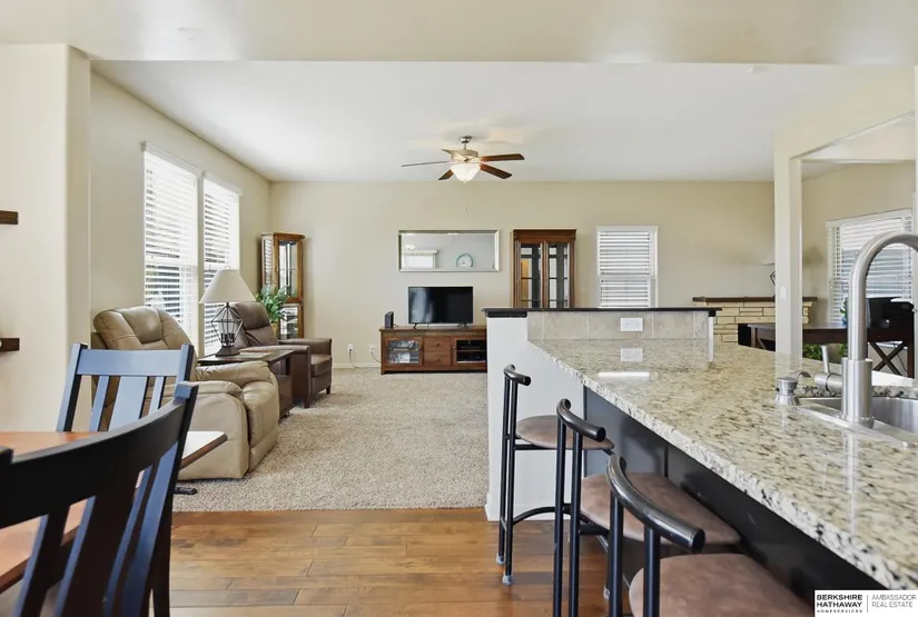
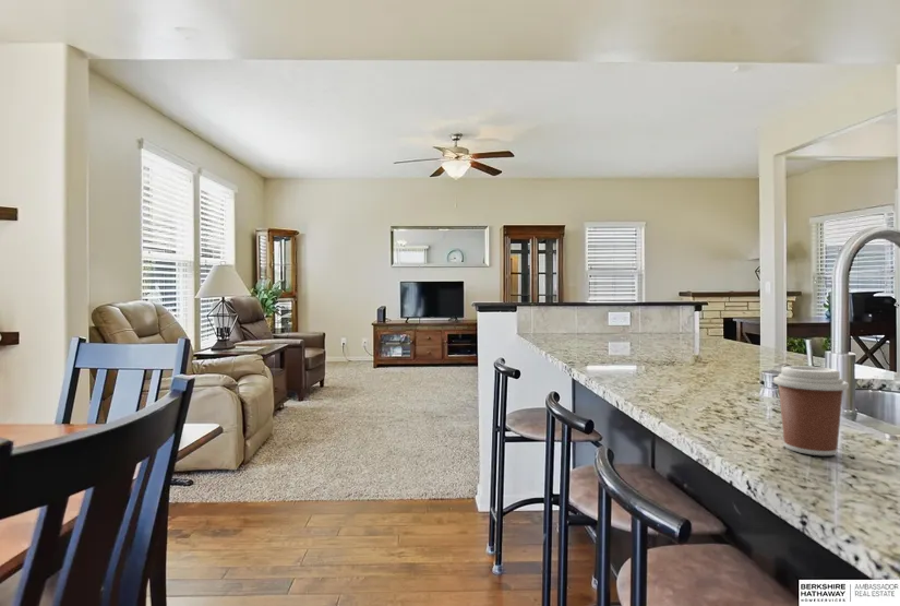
+ coffee cup (809, 408)
